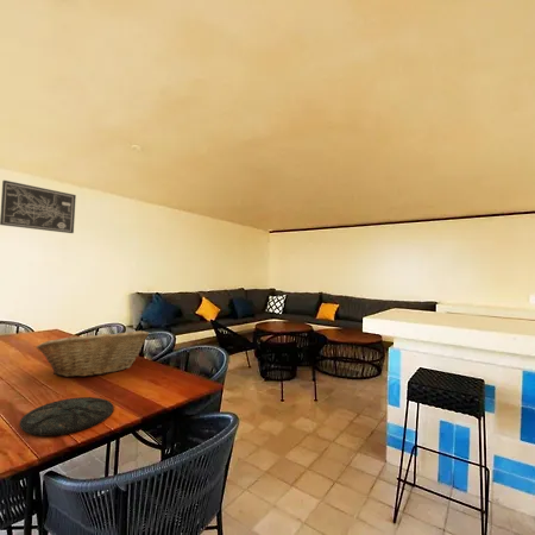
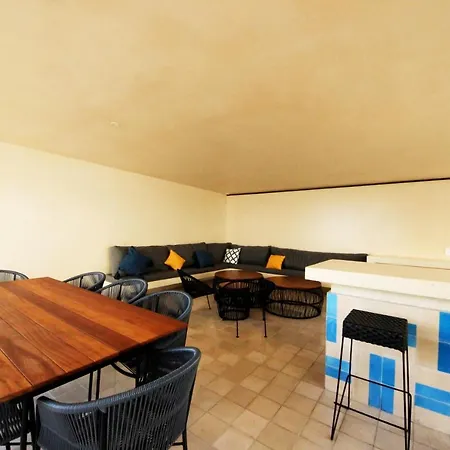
- plate (69, 409)
- wall art (40, 208)
- fruit basket (96, 347)
